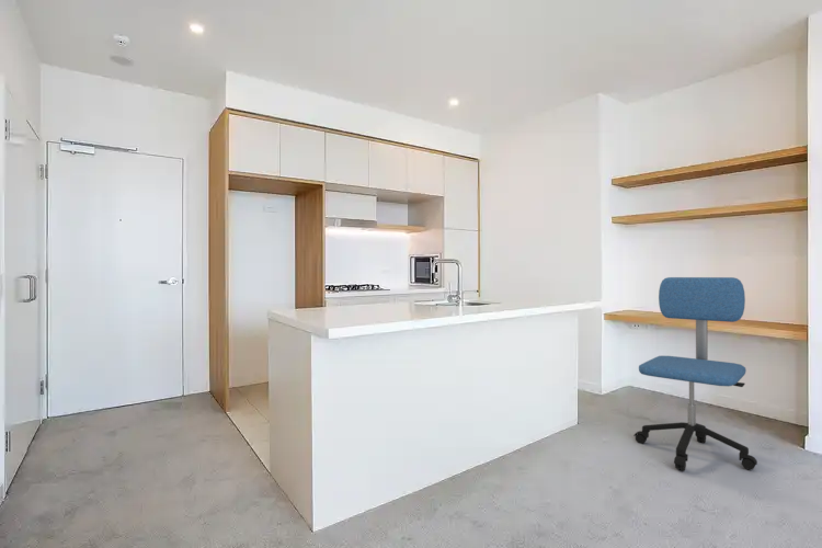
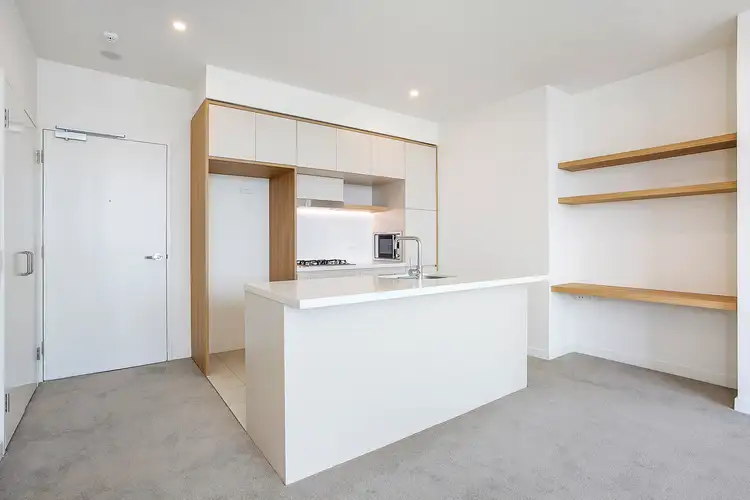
- office chair (690, 366)
